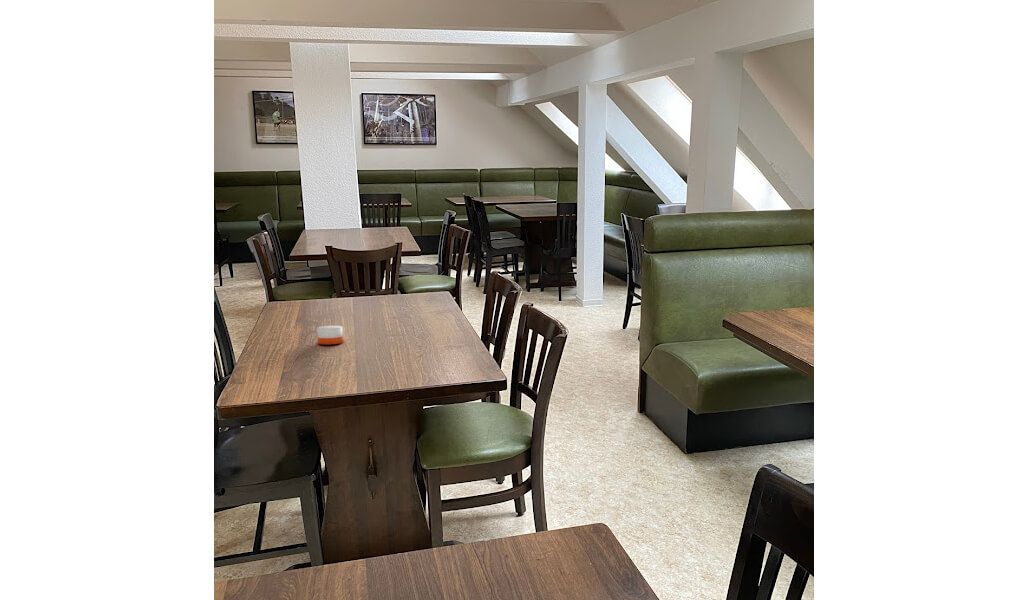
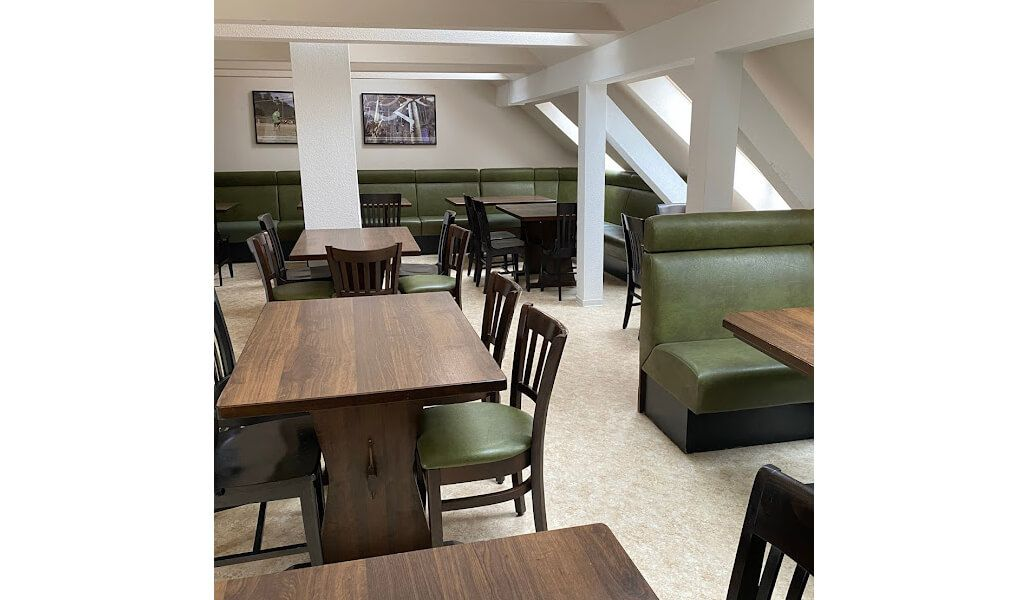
- candle (329, 326)
